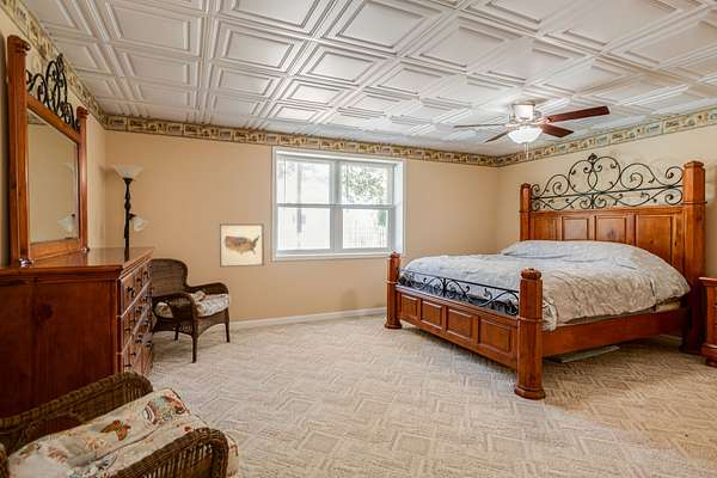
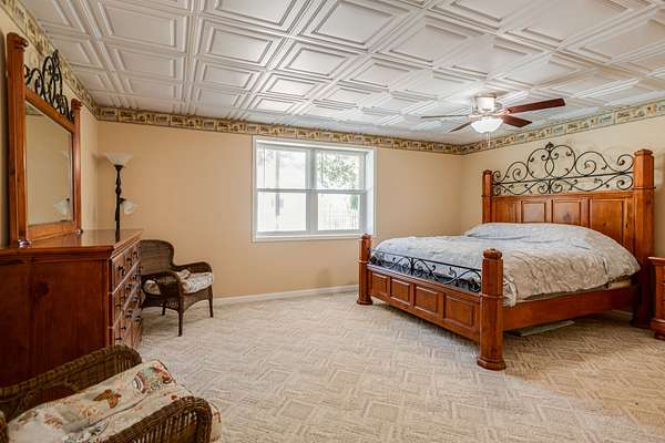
- wall art (241, 245)
